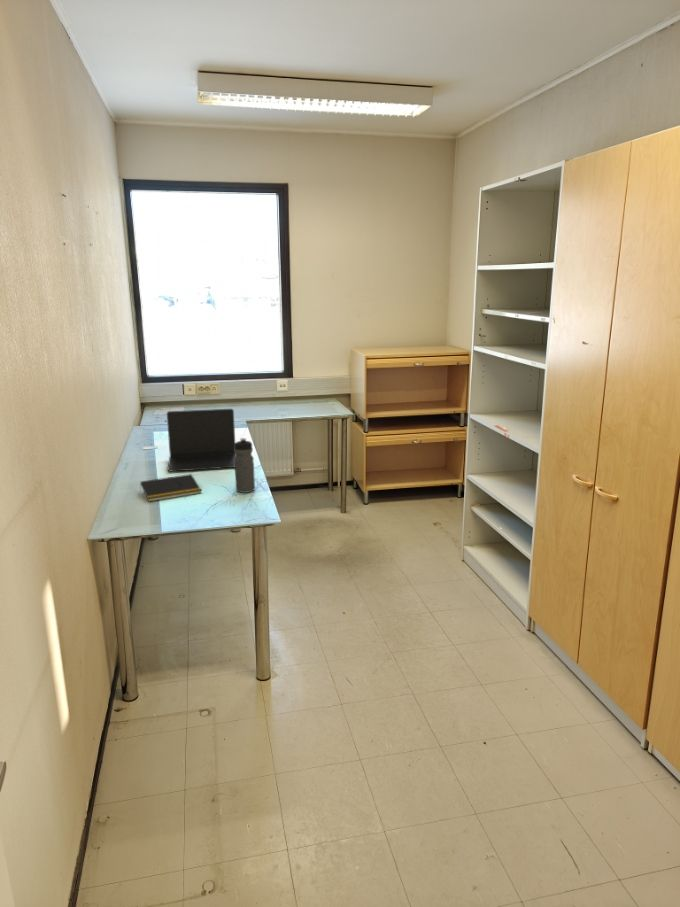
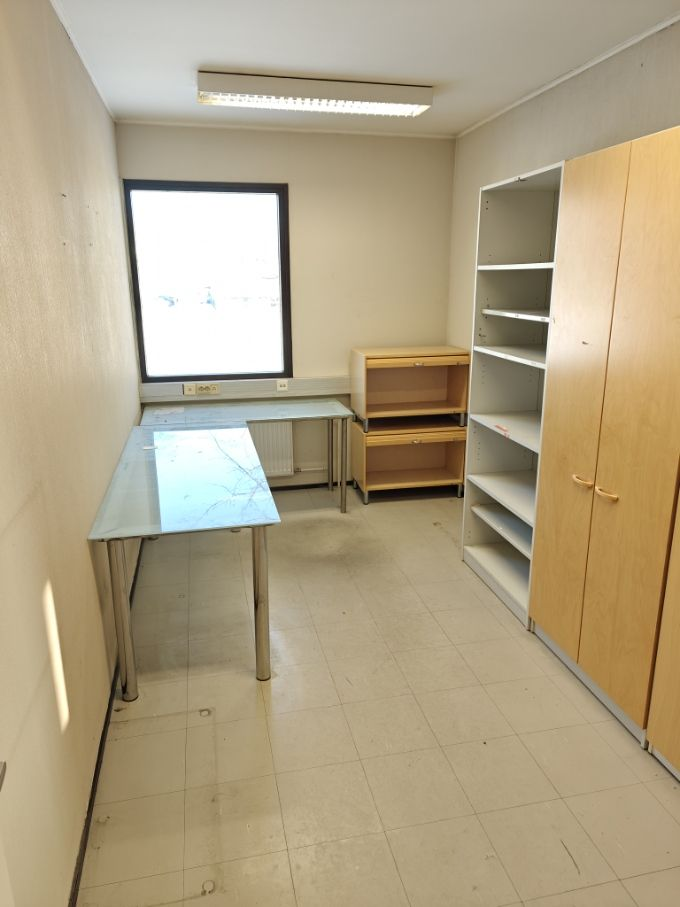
- water bottle (244, 464)
- notepad (171, 487)
- laptop (201, 439)
